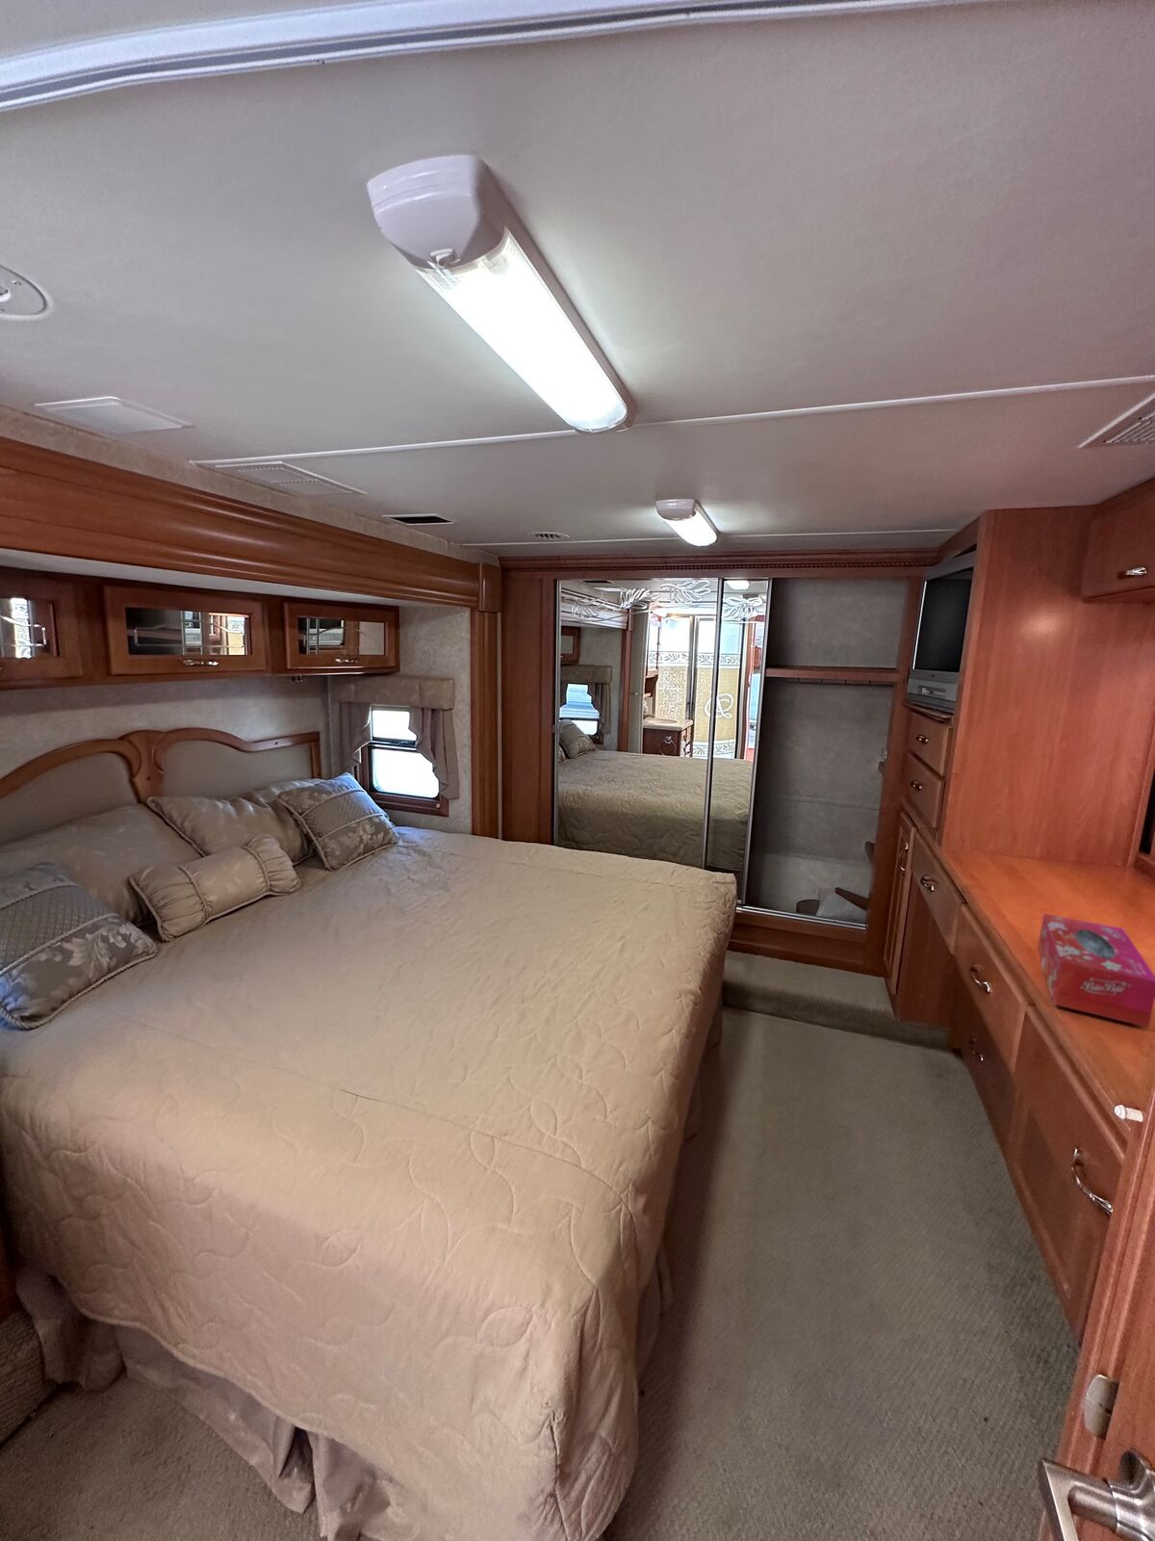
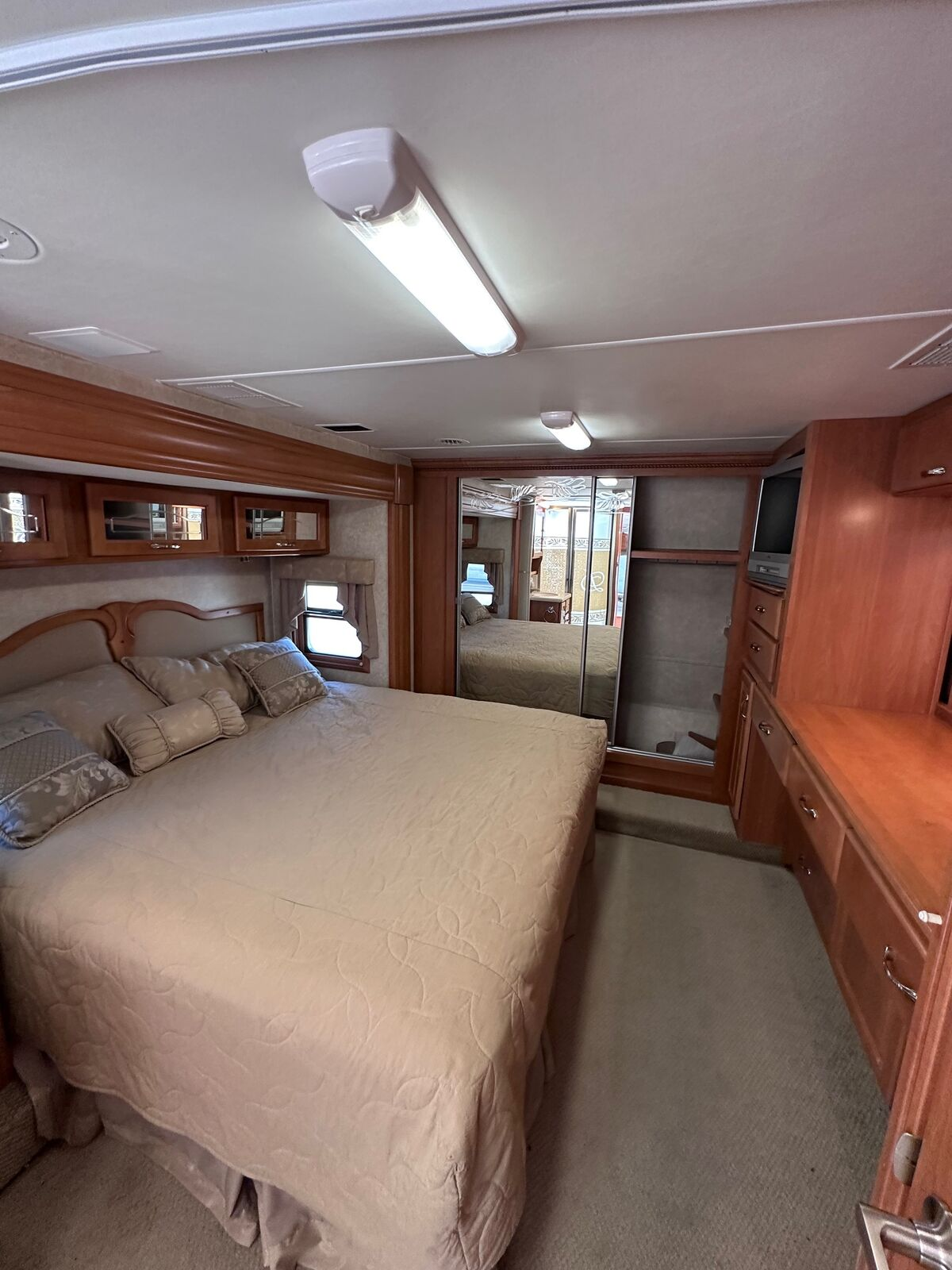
- tissue box (1089, 965)
